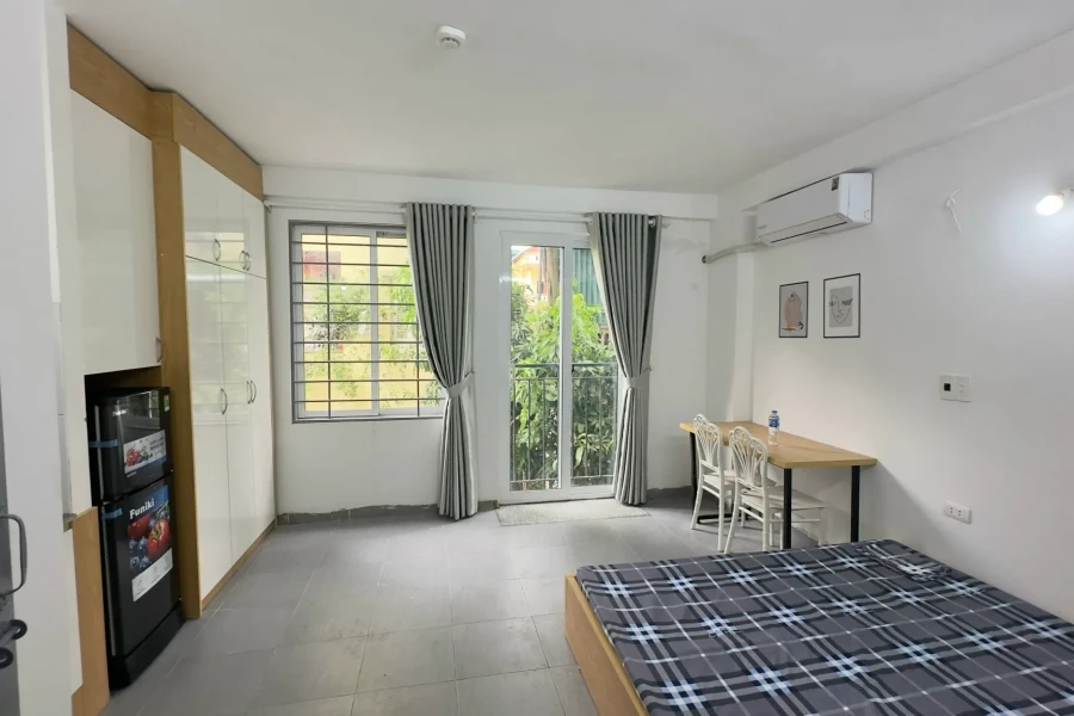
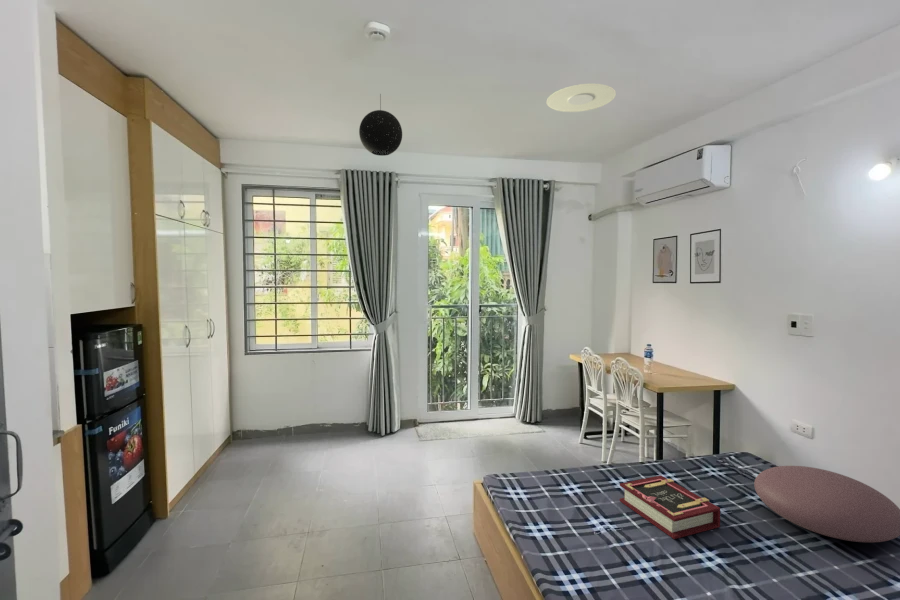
+ book (667, 503)
+ plate (580, 96)
+ cushion (823, 500)
+ pendant light (380, 123)
